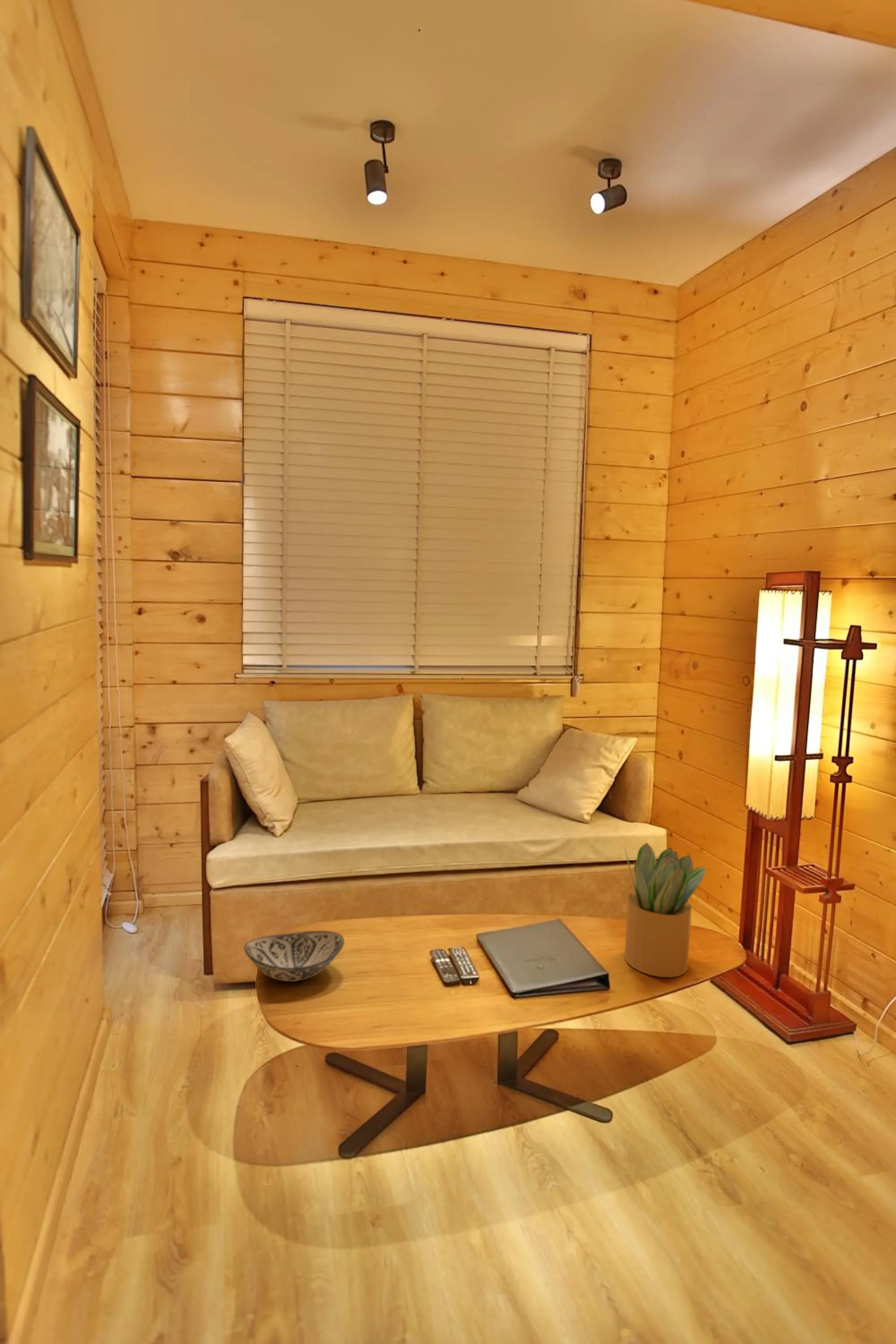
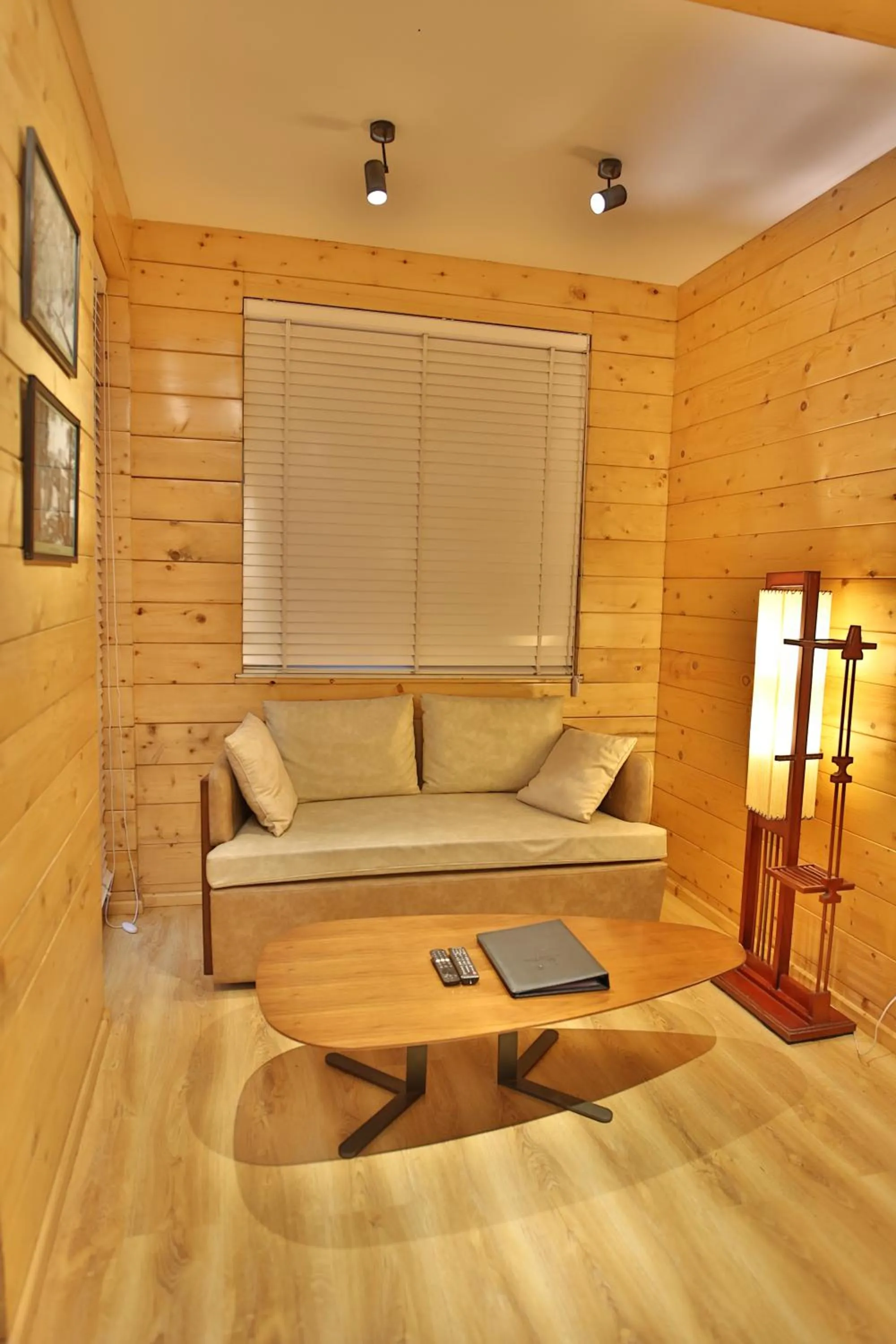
- potted plant (657, 906)
- decorative bowl (295, 959)
